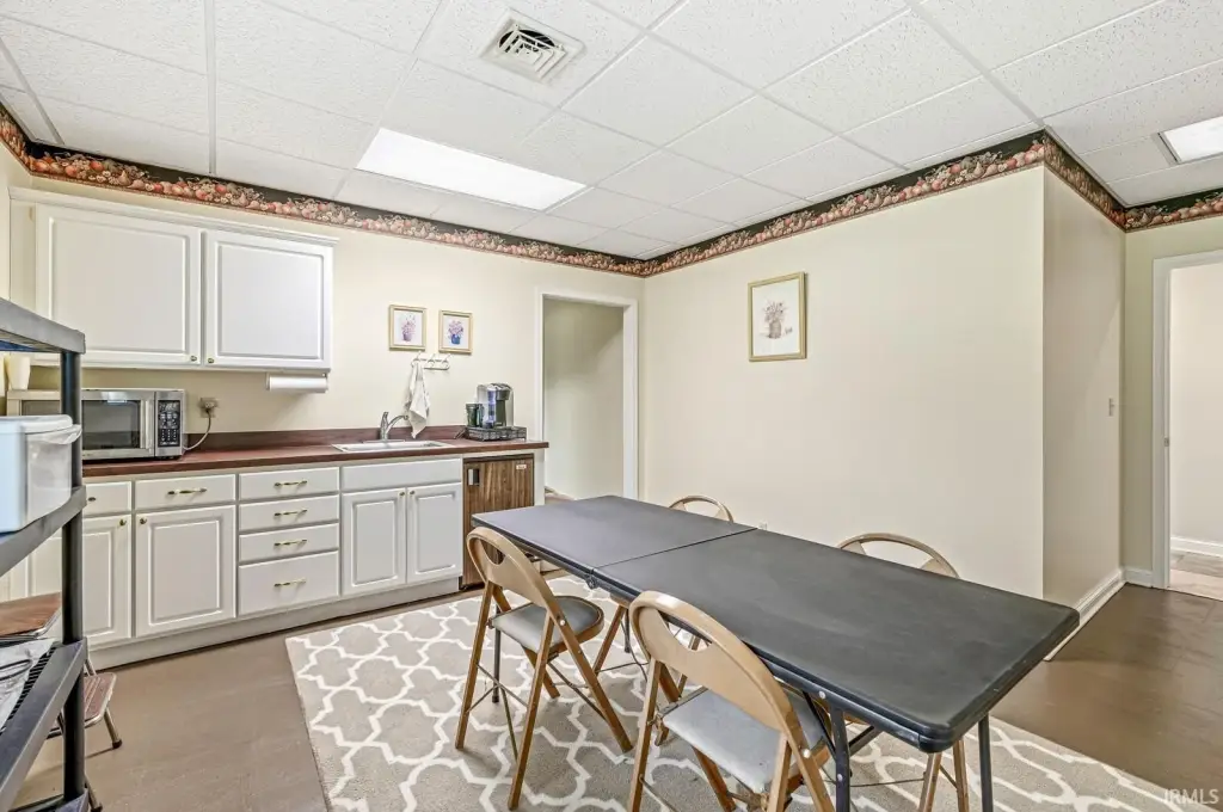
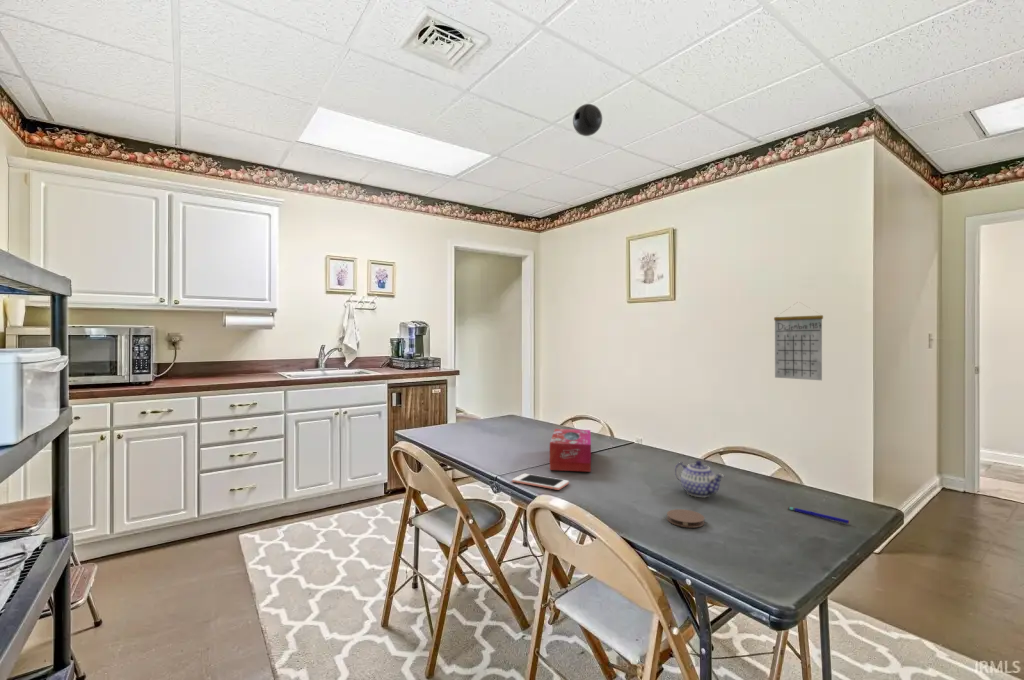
+ coaster (685, 518)
+ pen (817, 514)
+ teapot (698, 477)
+ calendar (797, 340)
+ tissue box (571, 448)
+ cell phone (540, 481)
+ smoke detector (587, 120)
